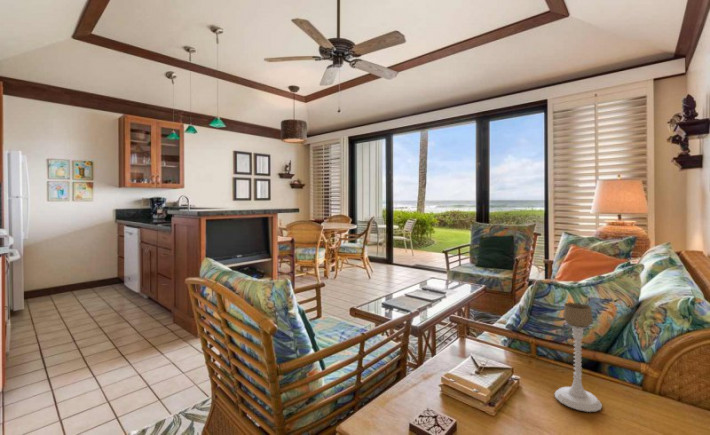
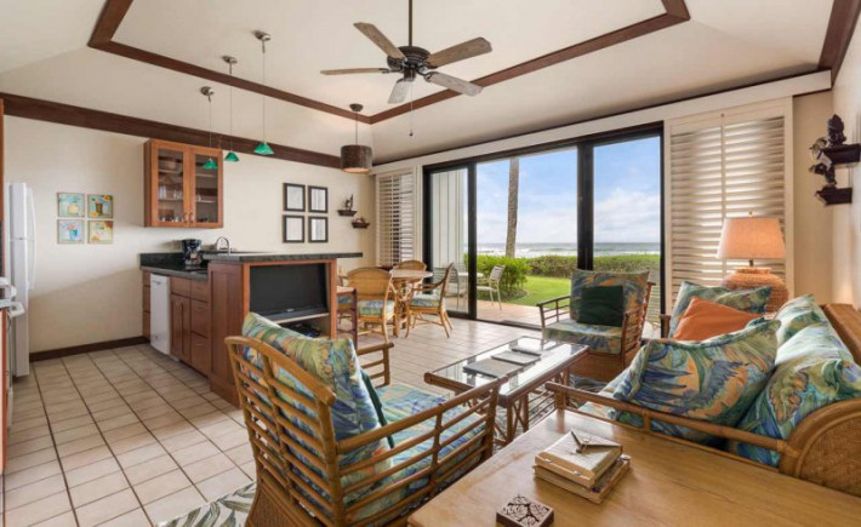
- candle holder (577, 352)
